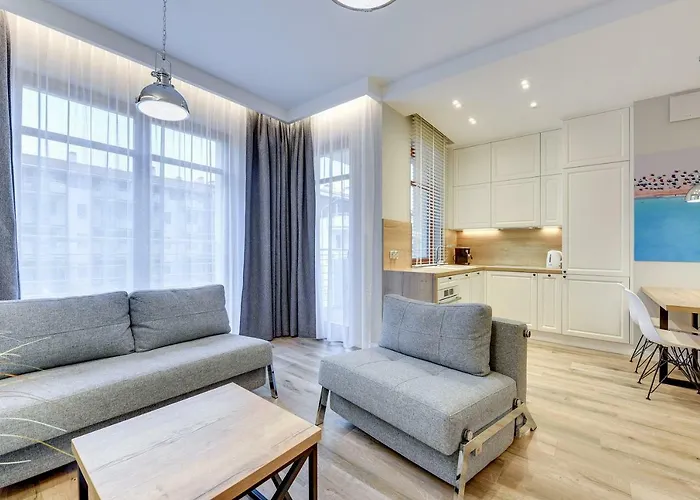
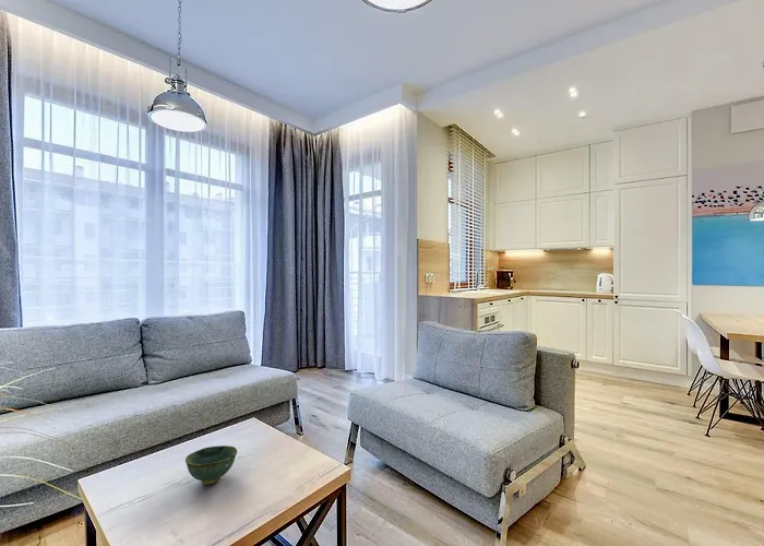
+ bowl (212, 465)
